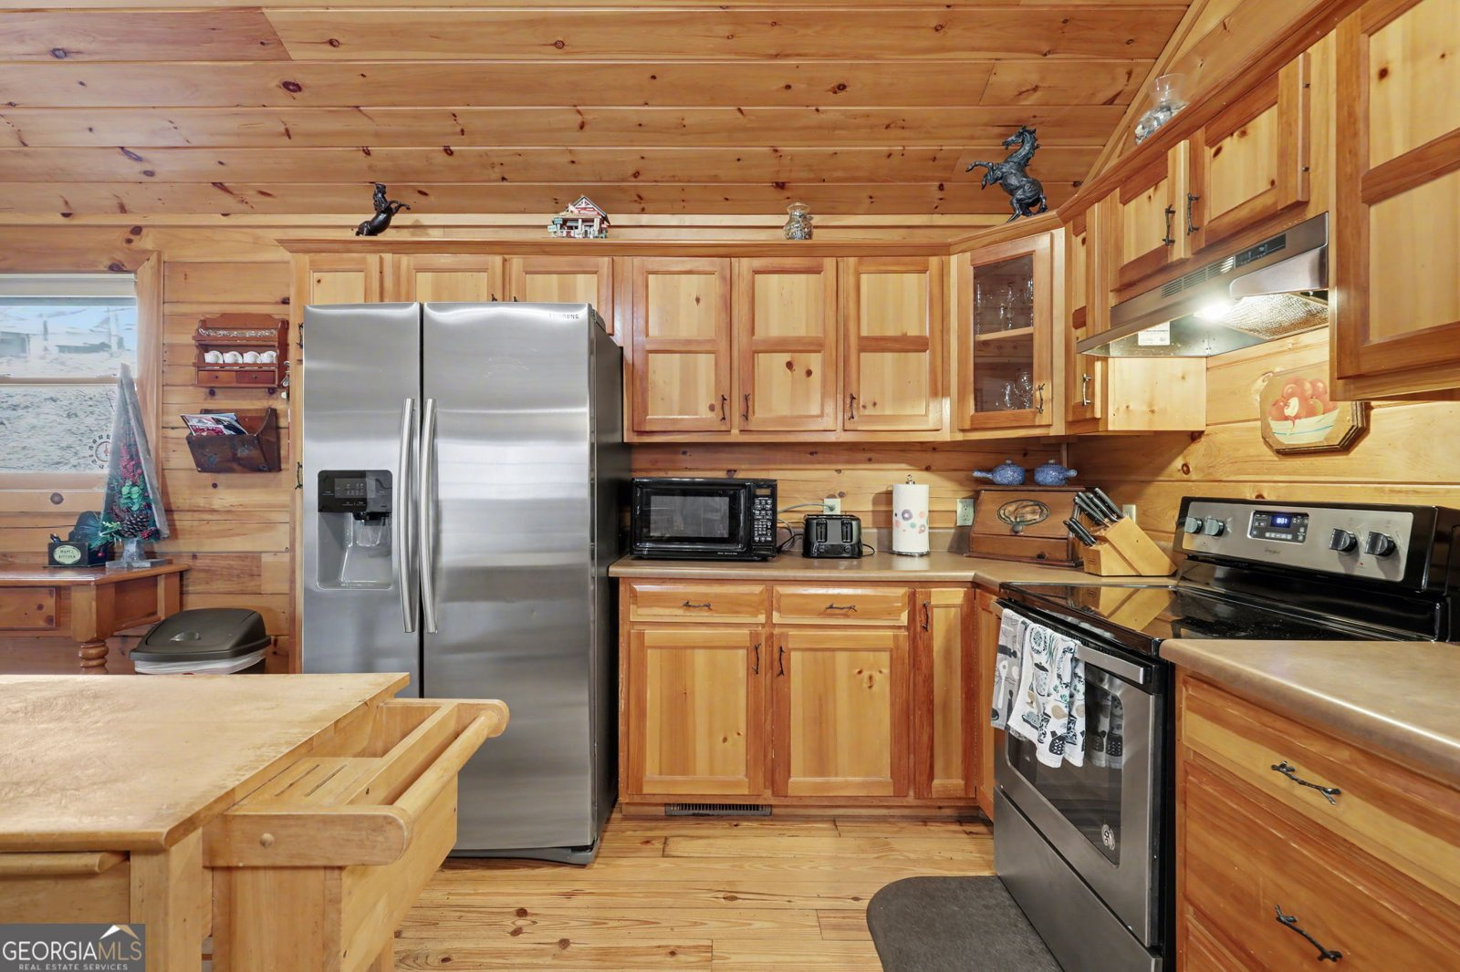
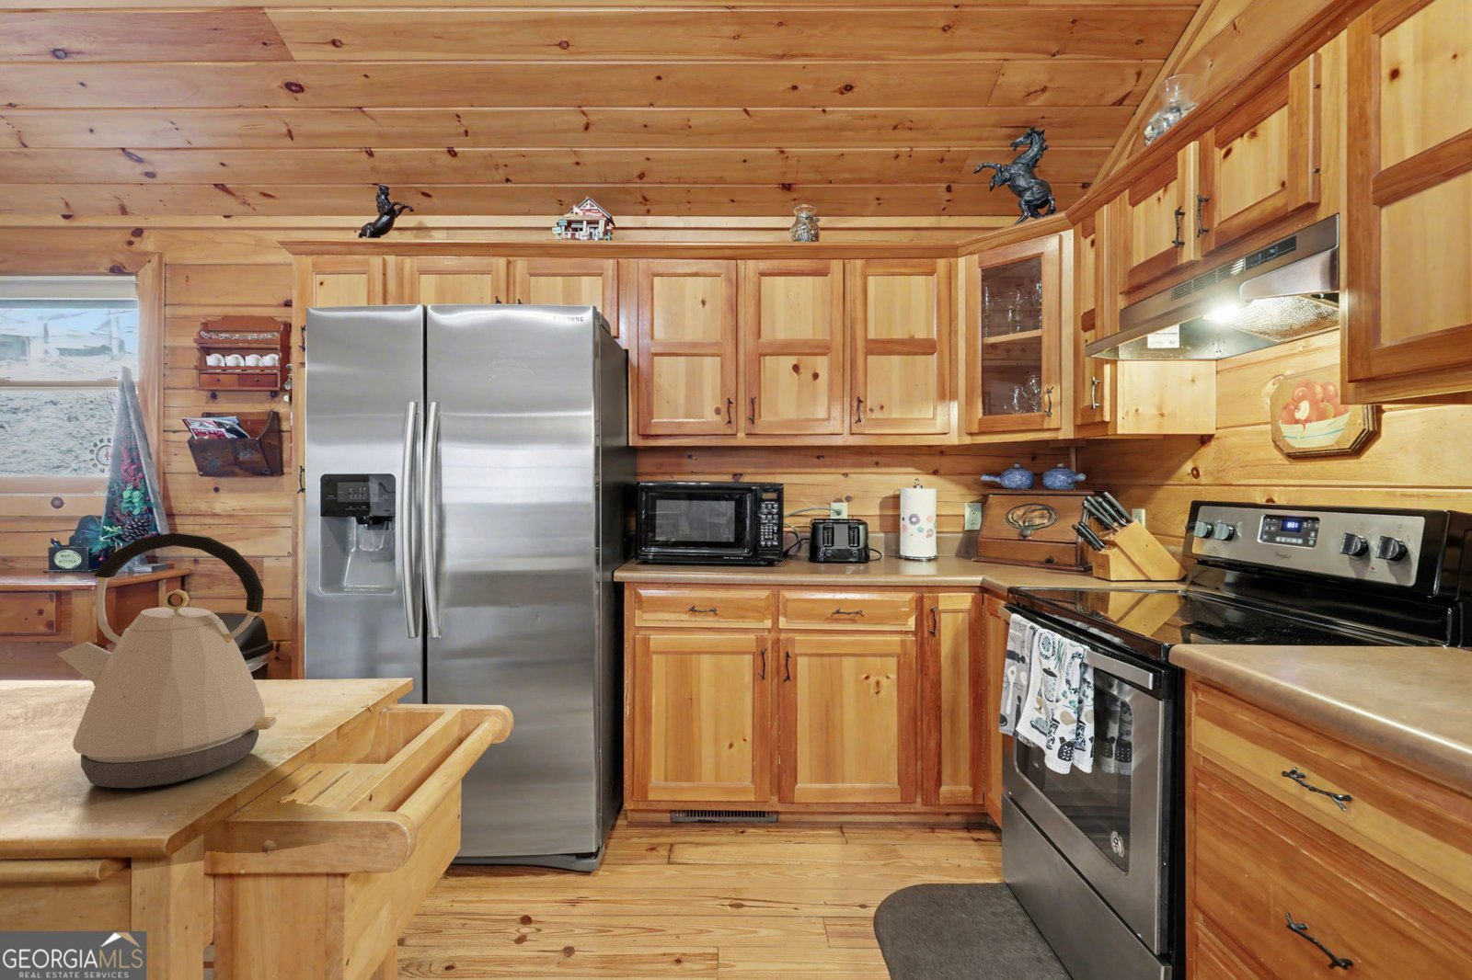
+ kettle (170, 649)
